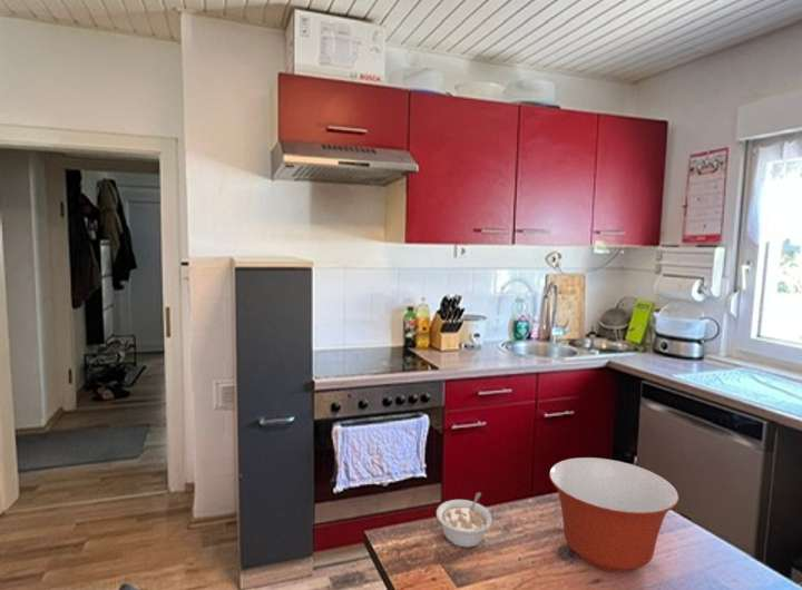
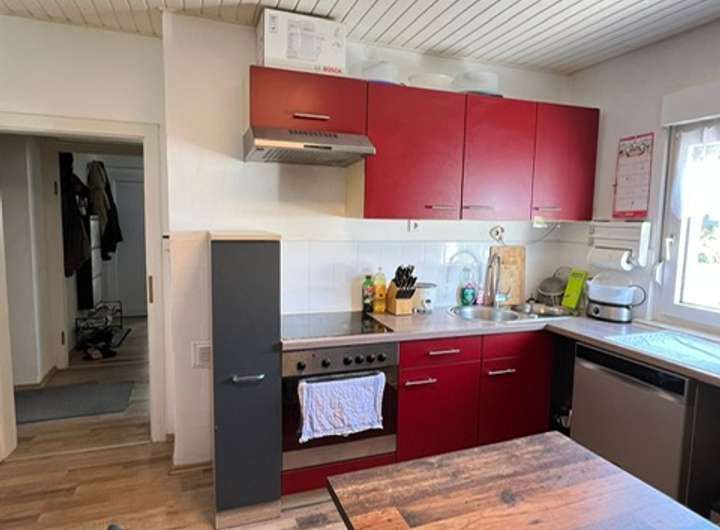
- legume (462, 521)
- mixing bowl (608, 518)
